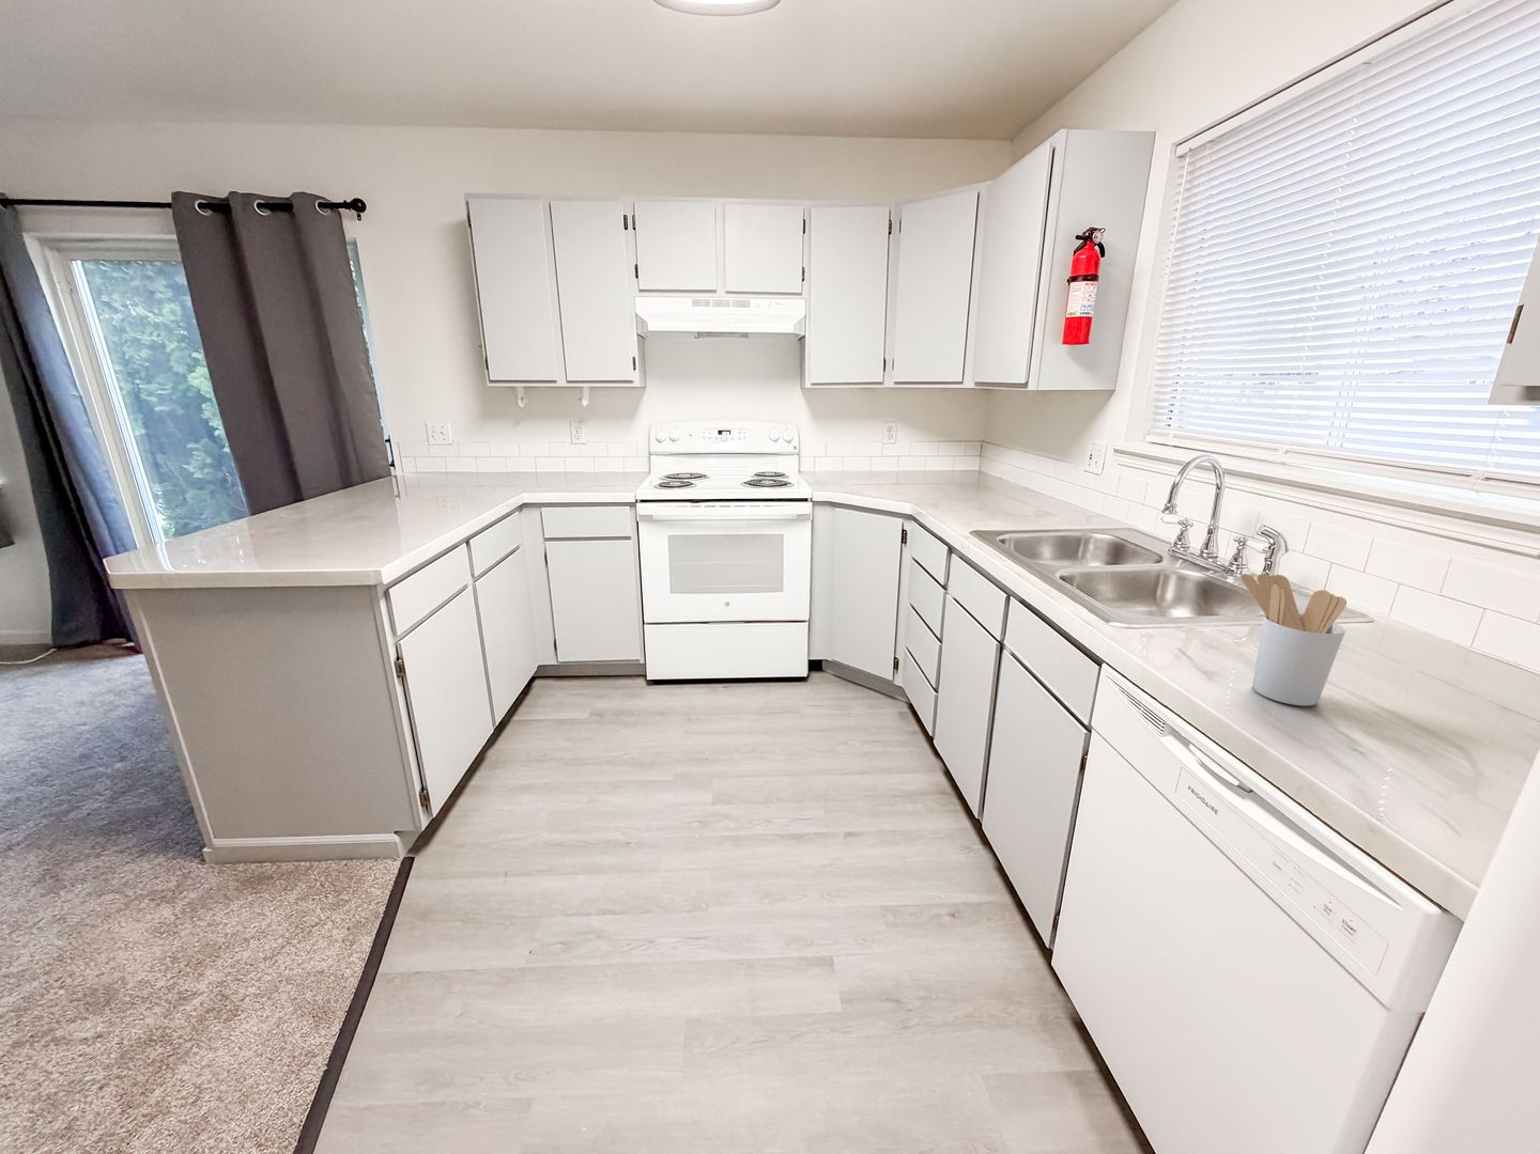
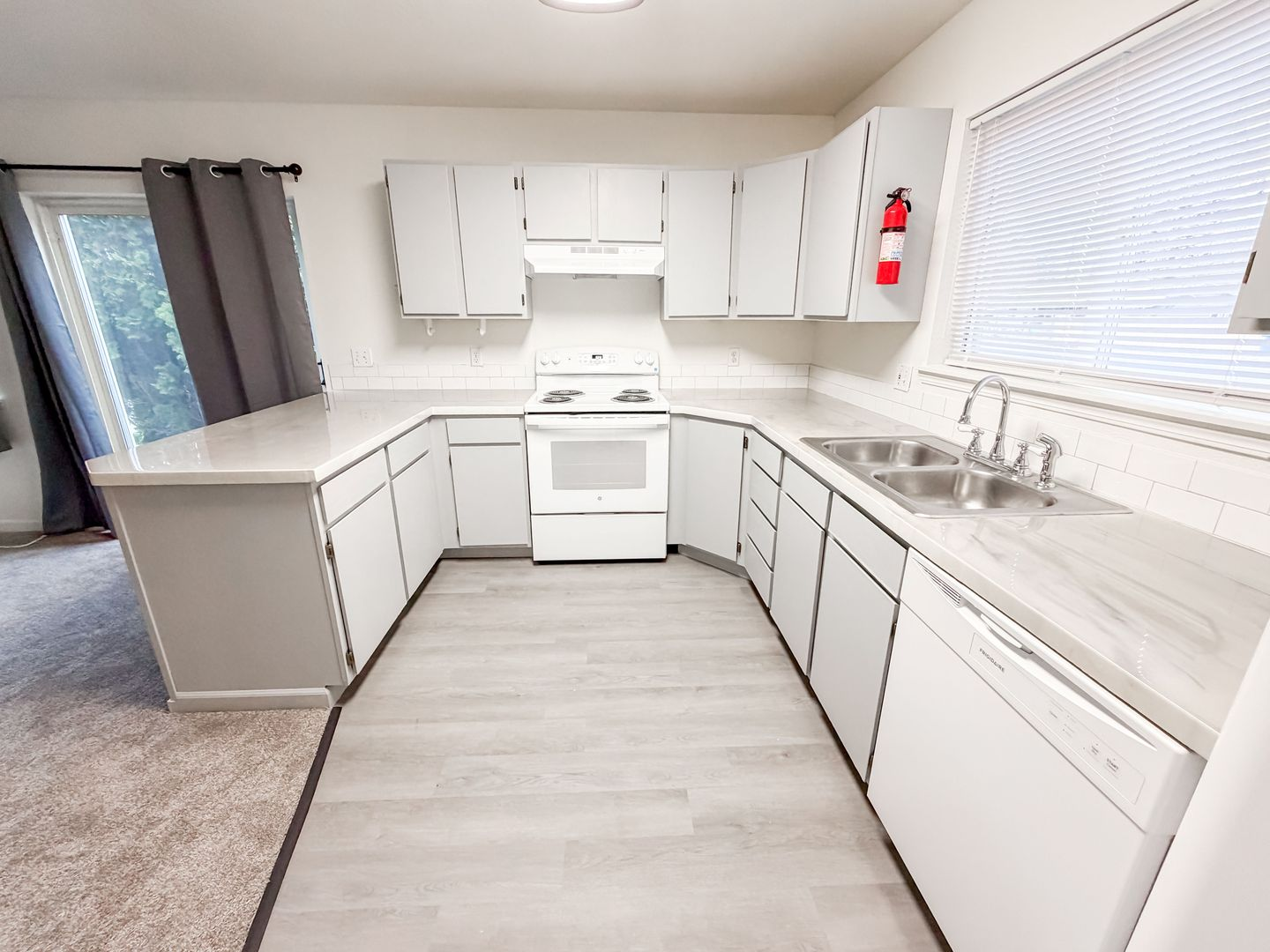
- utensil holder (1283, 635)
